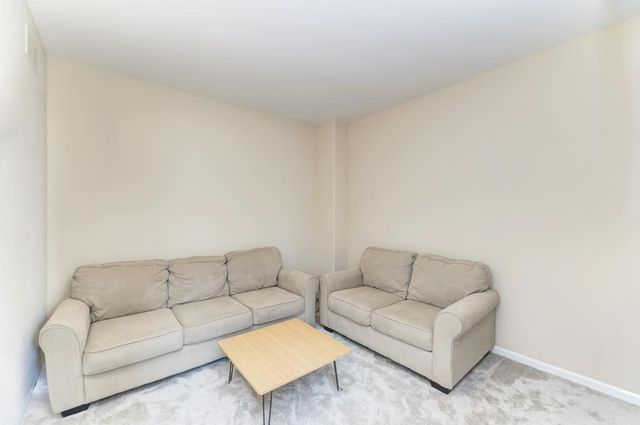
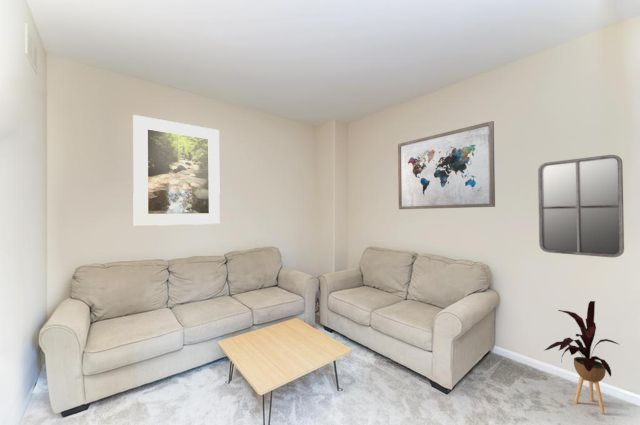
+ home mirror (577, 206)
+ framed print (180, 174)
+ wall art (439, 171)
+ house plant (580, 349)
